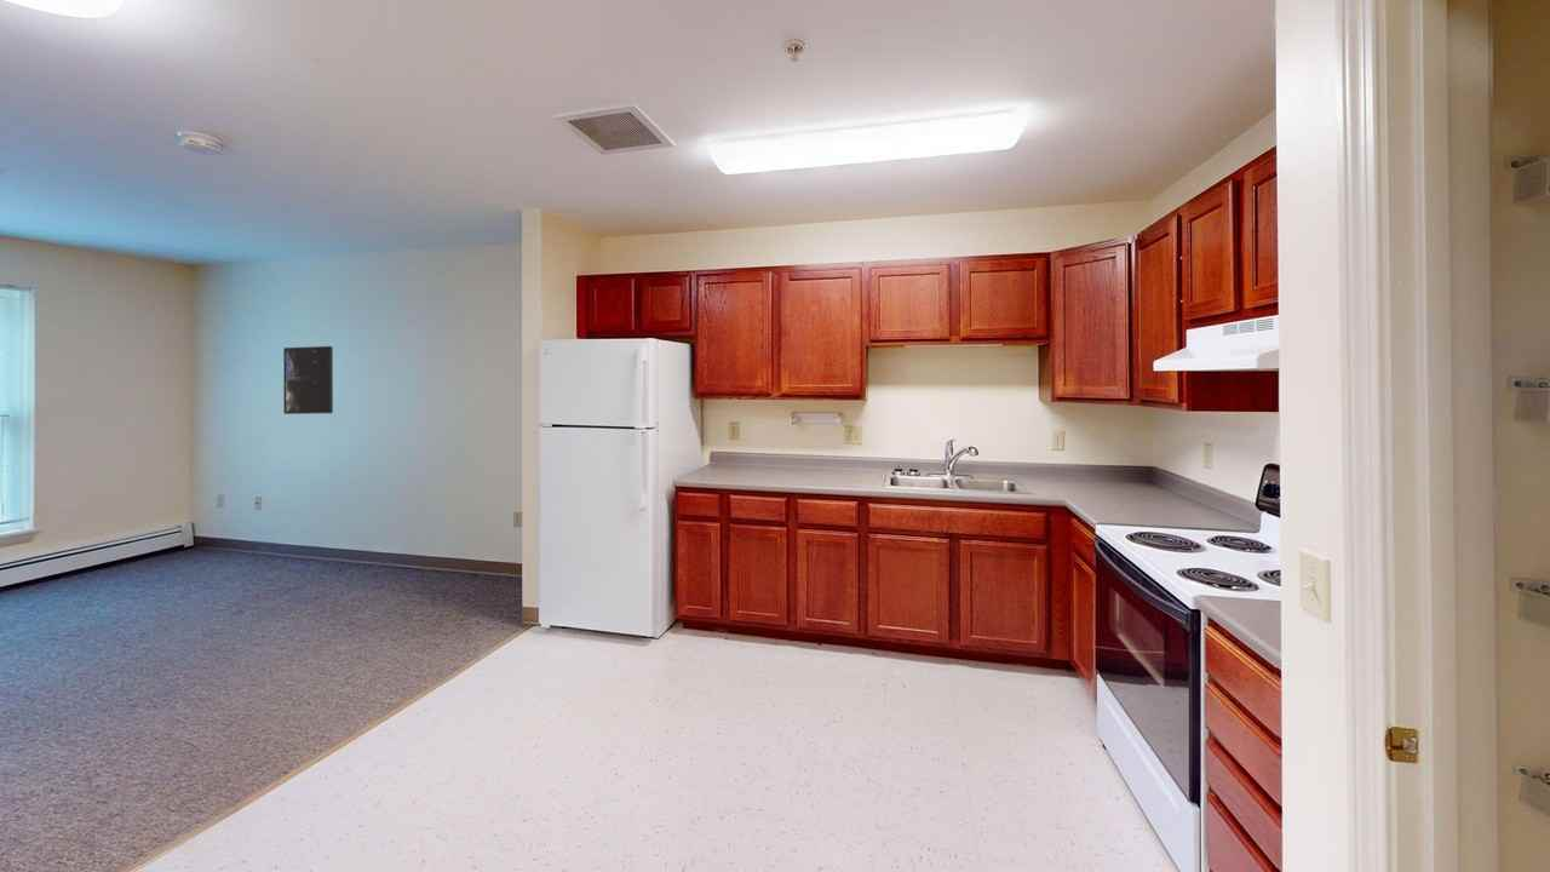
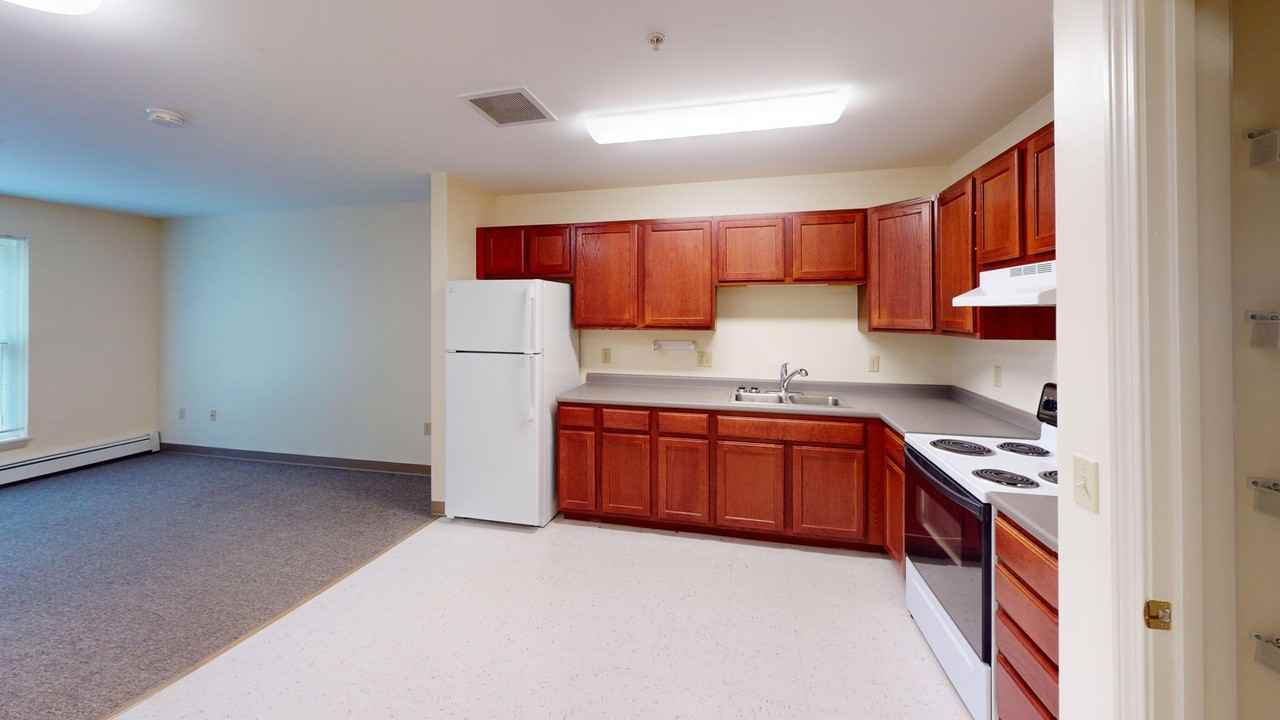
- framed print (308, 380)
